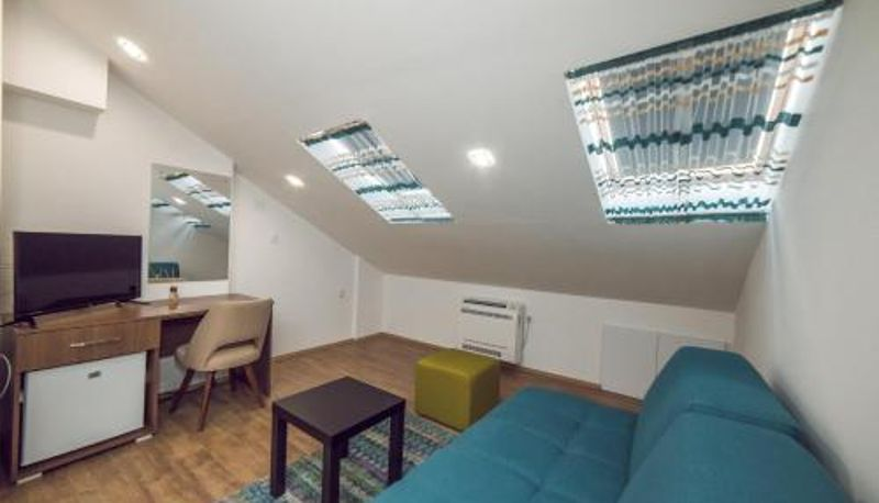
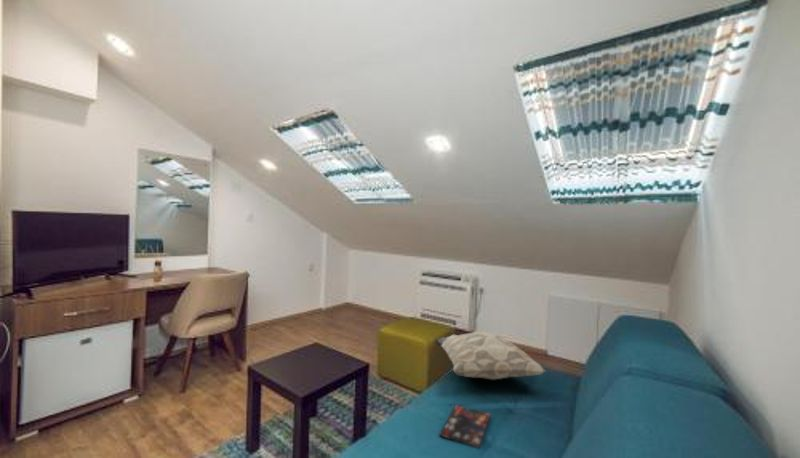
+ book (466, 424)
+ decorative pillow (484, 354)
